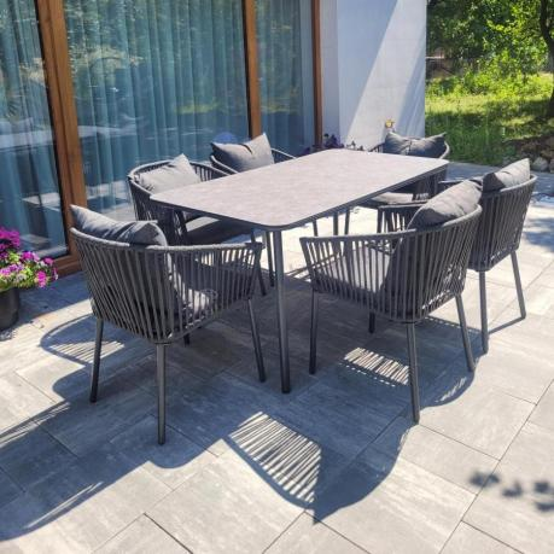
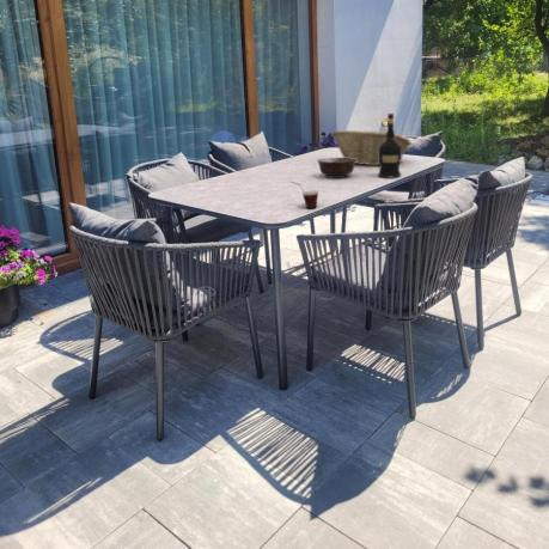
+ liquor (390, 145)
+ cup (304, 194)
+ fruit basket (370, 145)
+ bowl (336, 167)
